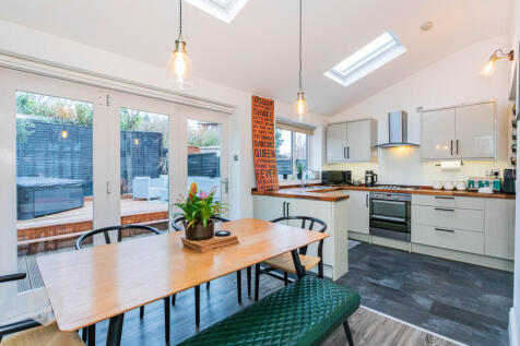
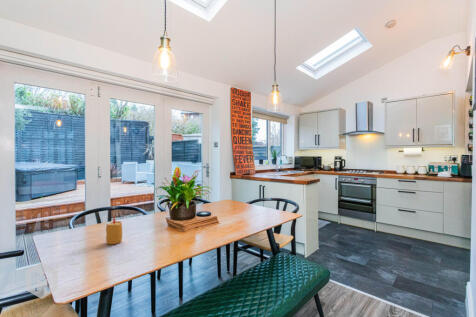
+ candle (114, 228)
